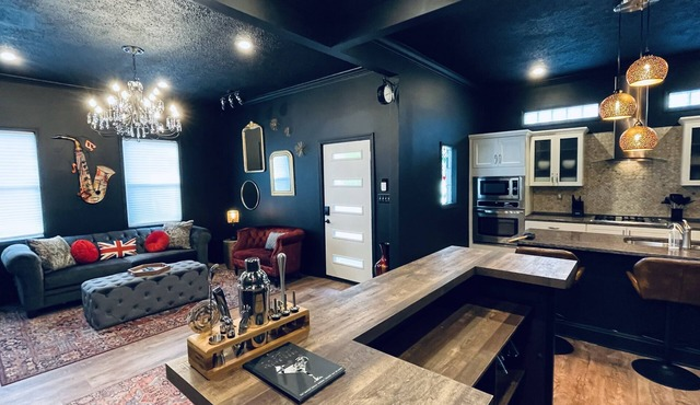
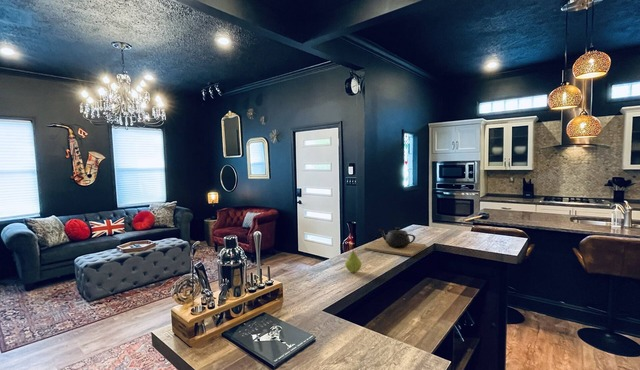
+ fruit (353, 260)
+ teapot (395, 237)
